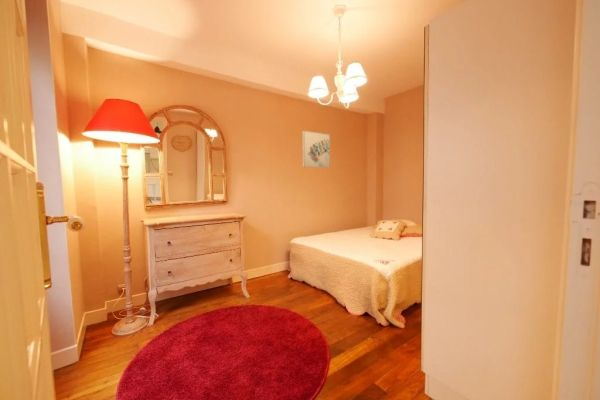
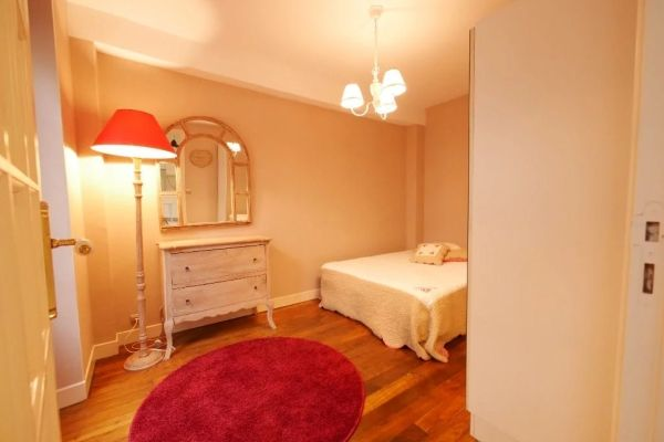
- wall art (316, 150)
